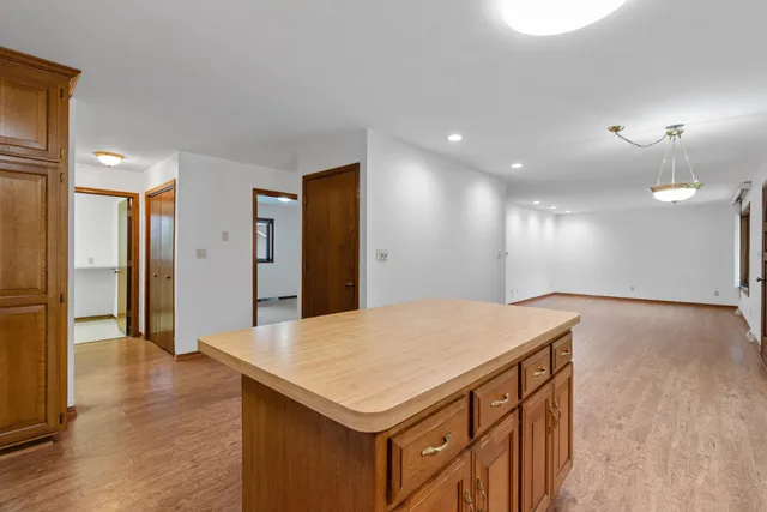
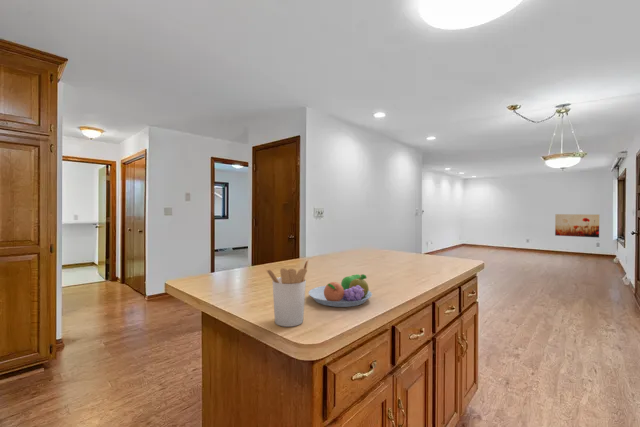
+ utensil holder (290, 292)
+ fruit bowl (342, 286)
+ wall art (576, 225)
